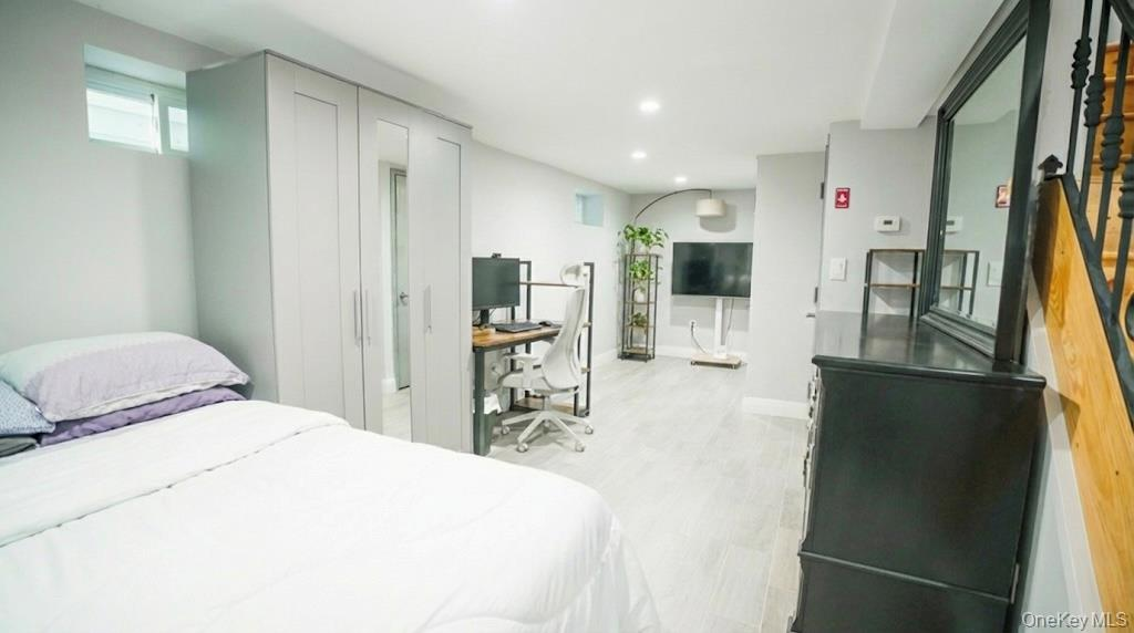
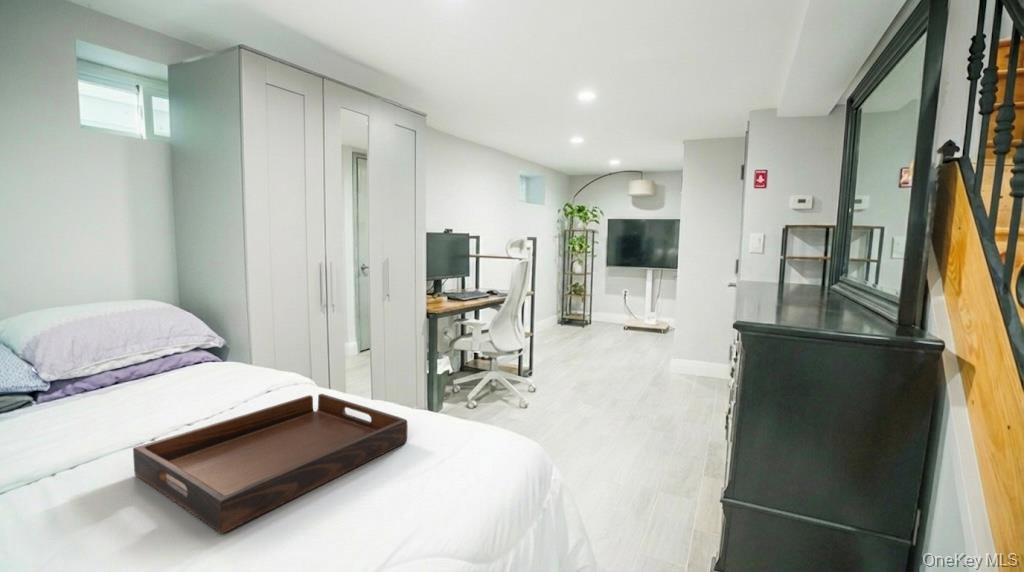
+ serving tray (283, 444)
